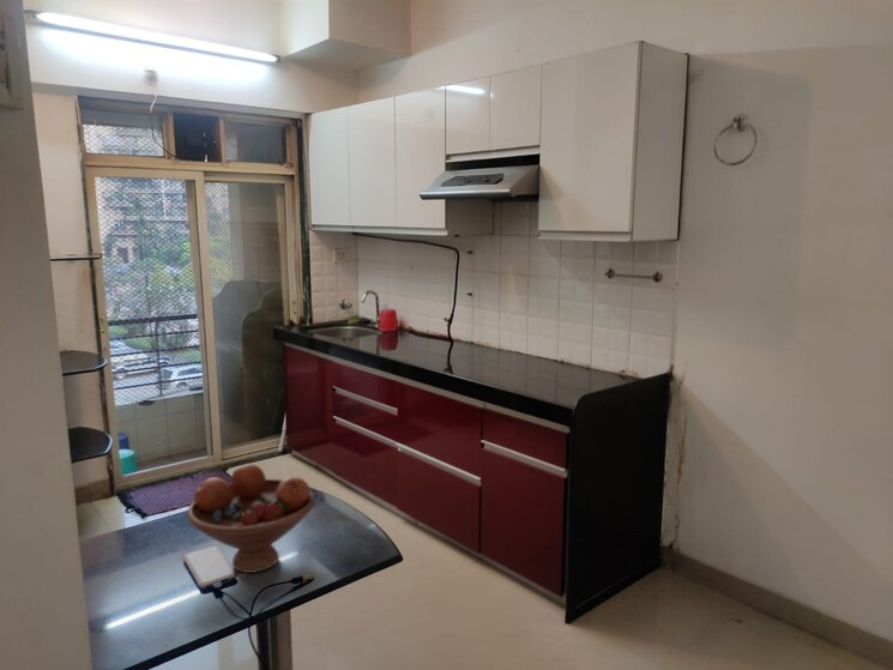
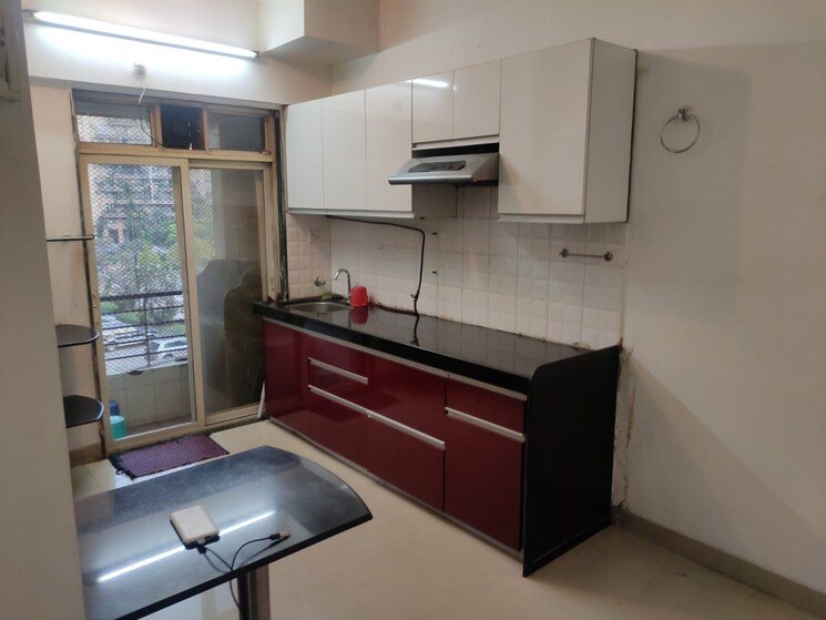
- fruit bowl (253, 520)
